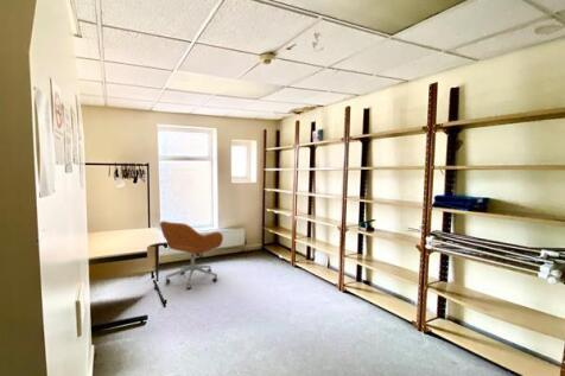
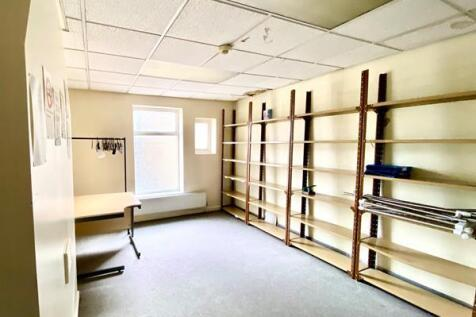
- office chair (192, 249)
